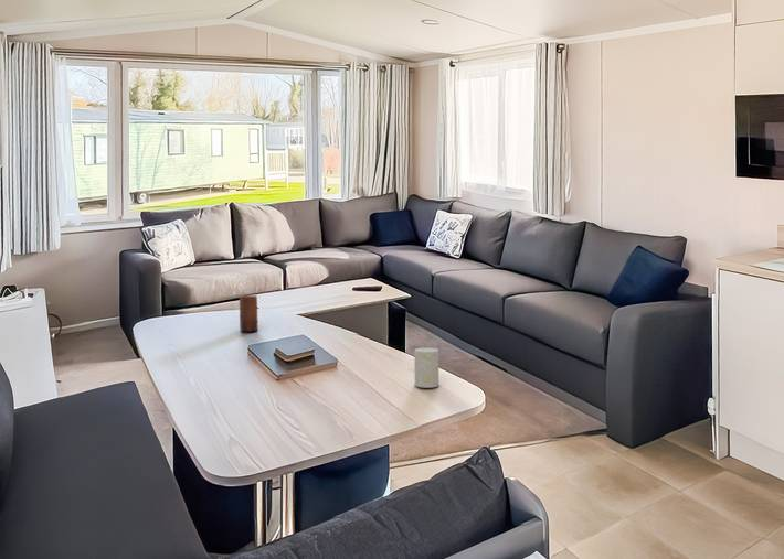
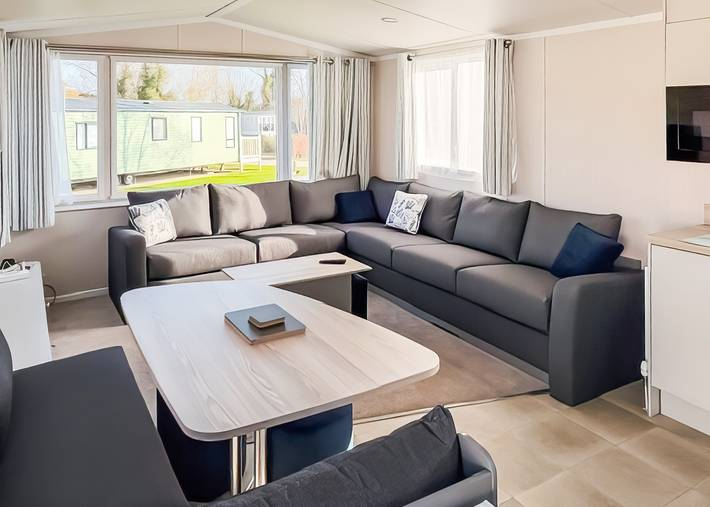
- cup (426, 367)
- candle (248, 313)
